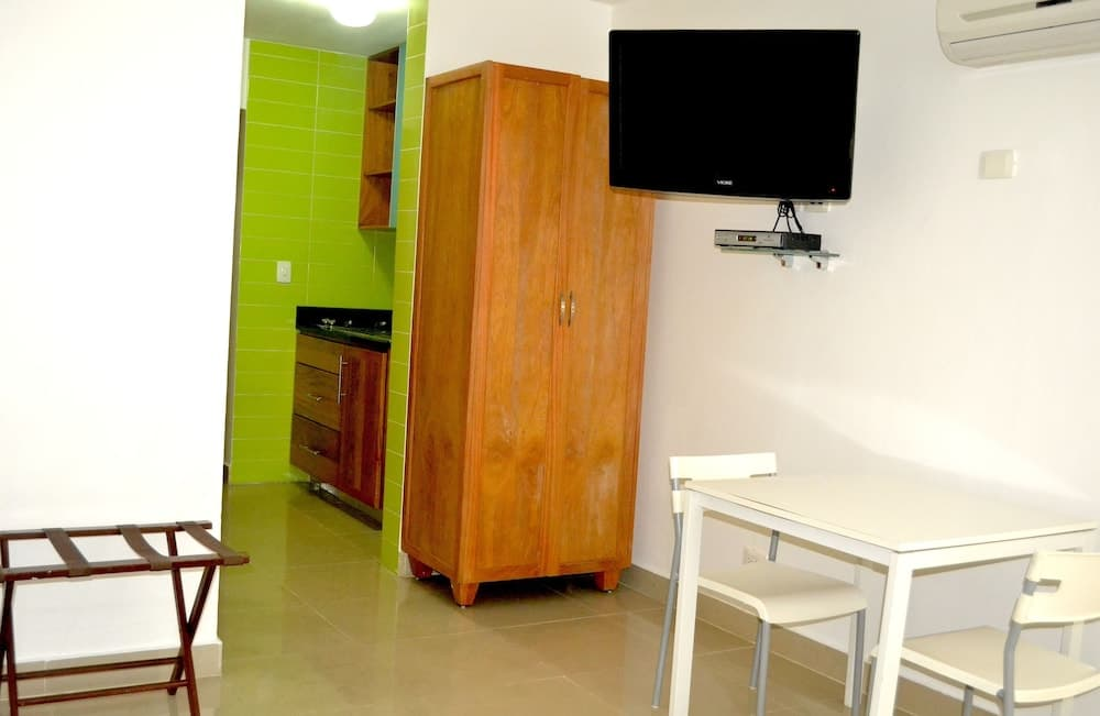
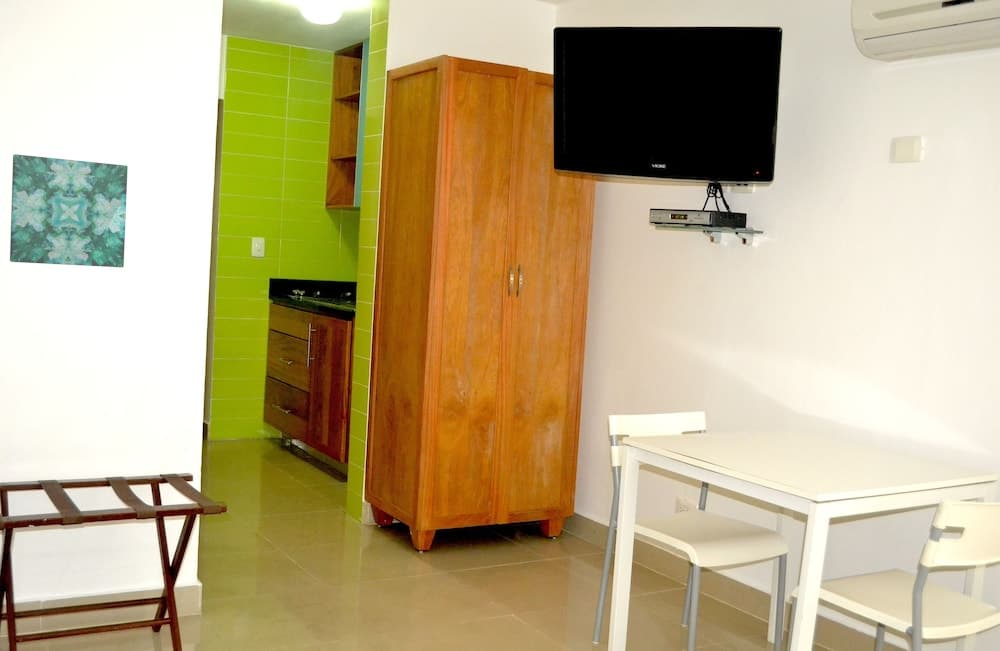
+ wall art (69, 212)
